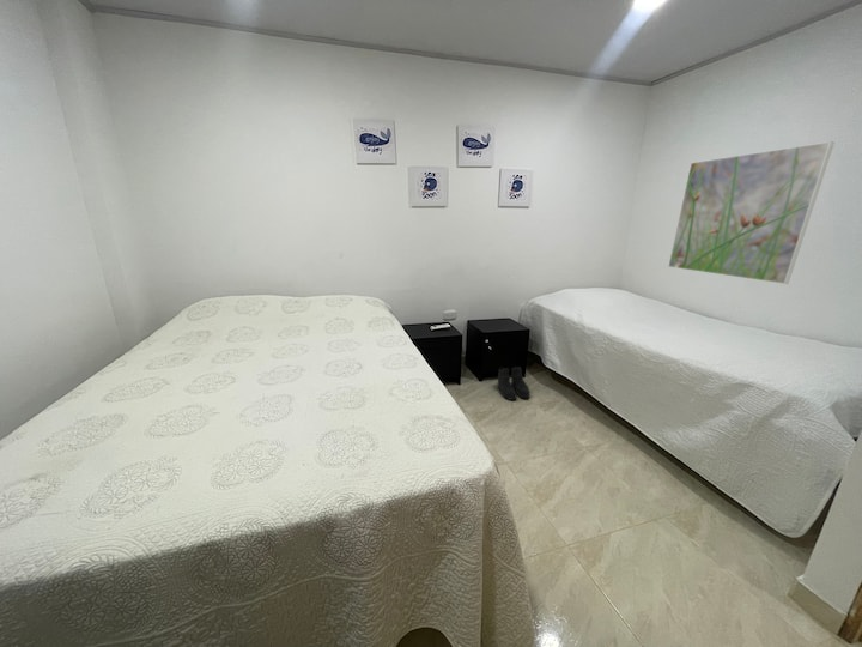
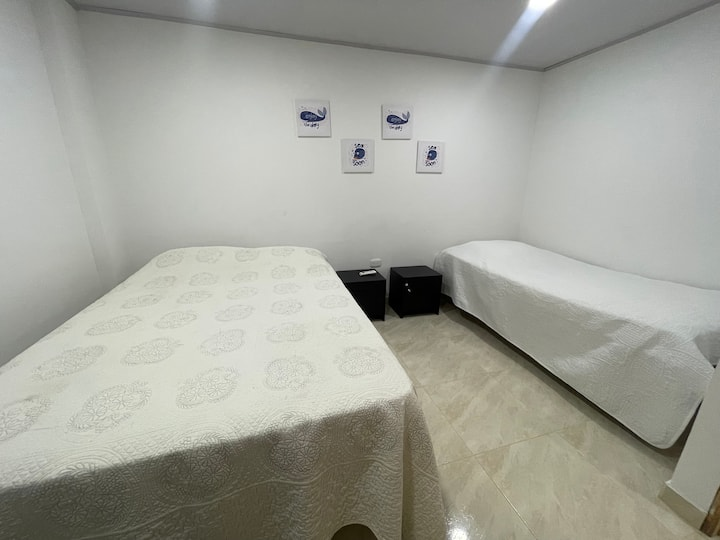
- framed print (734, 217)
- boots (514, 380)
